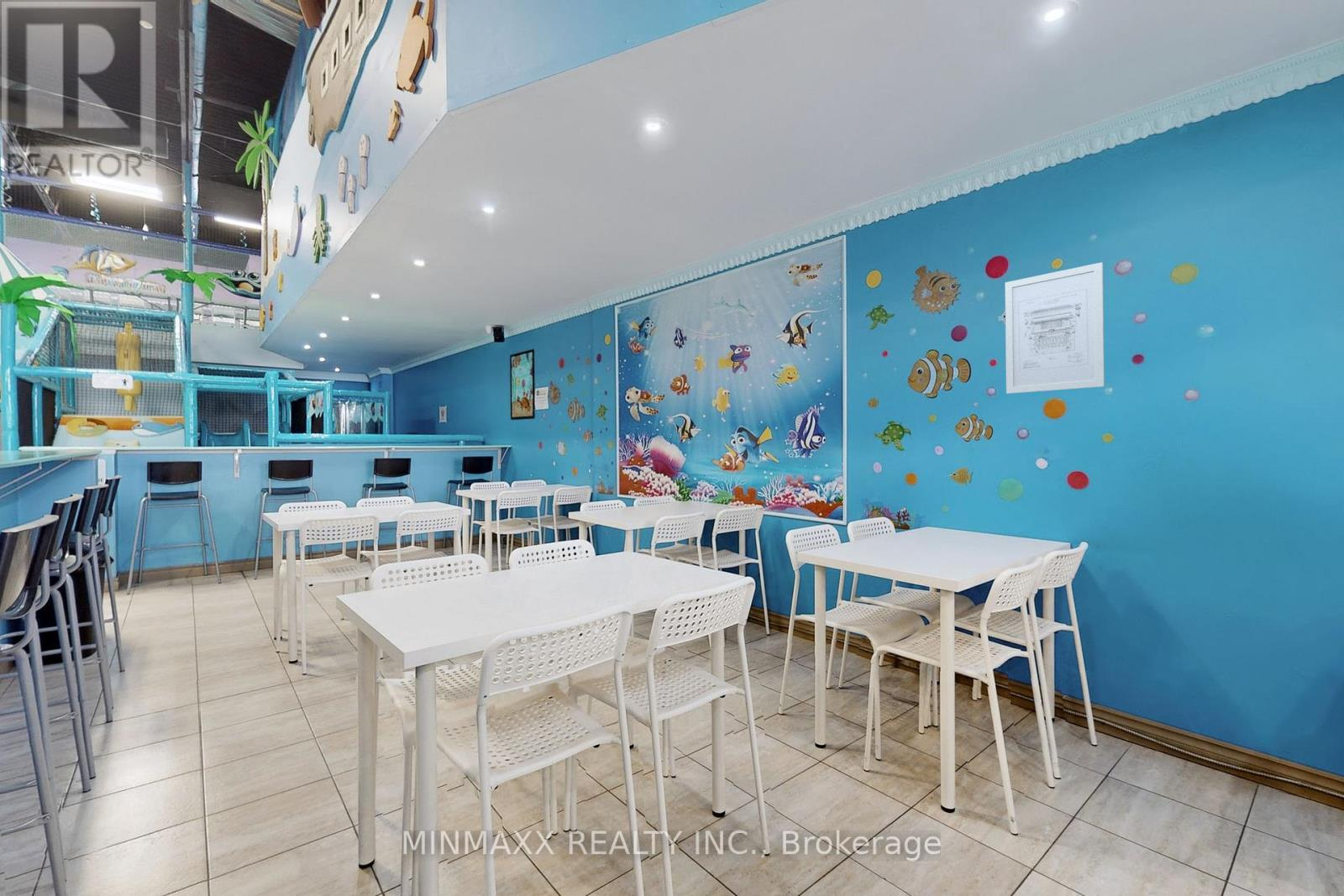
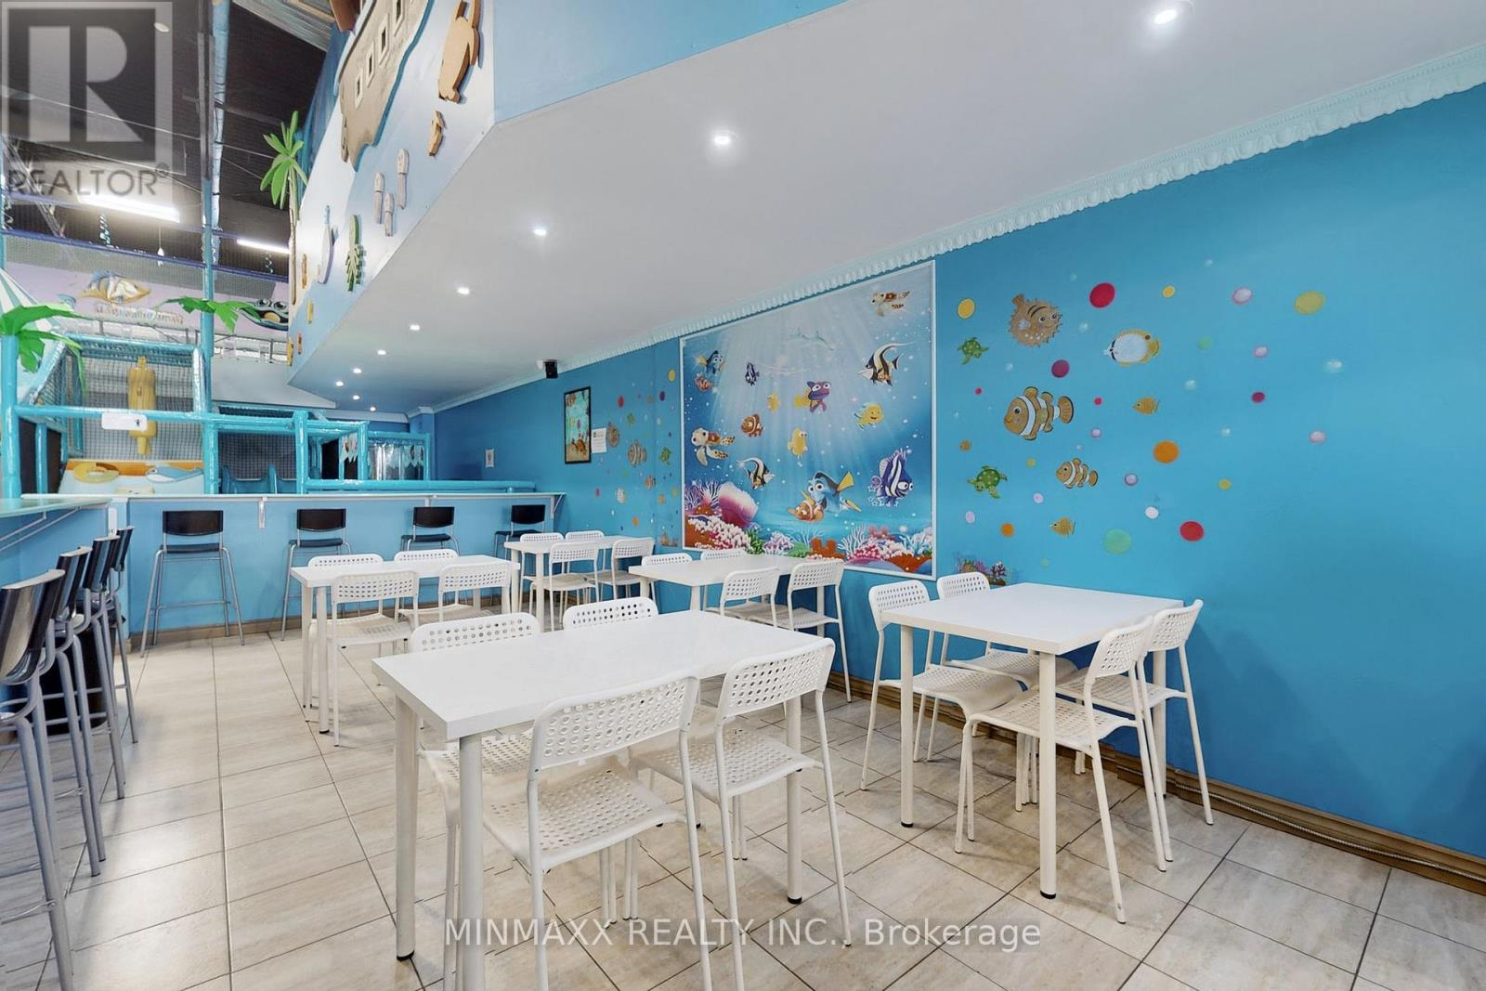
- wall art (1052, 332)
